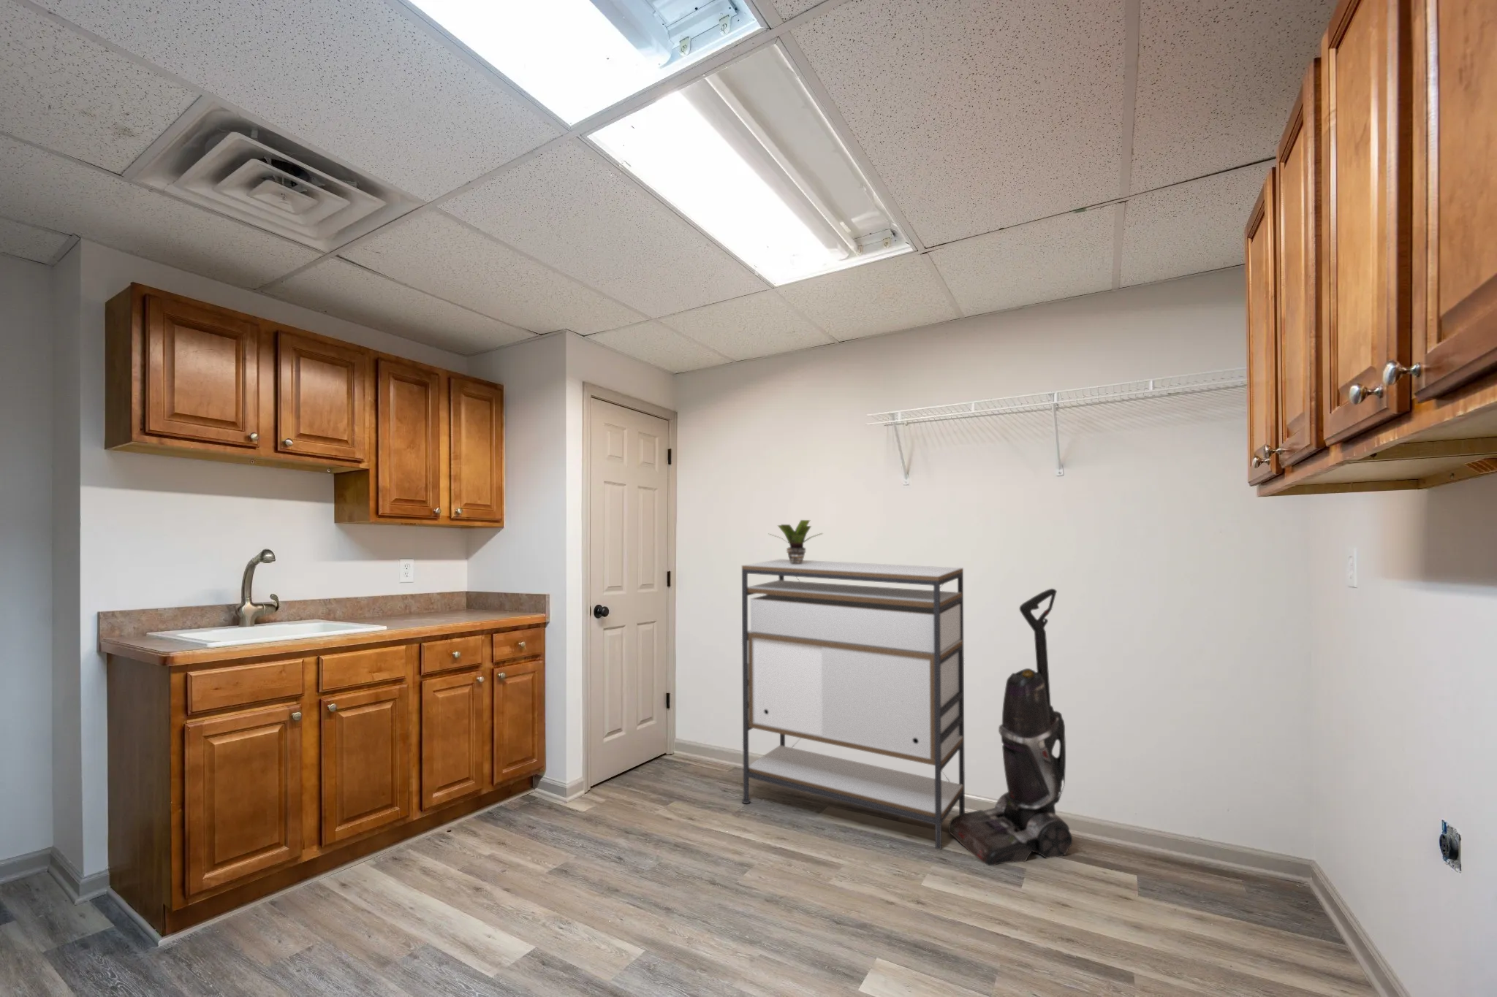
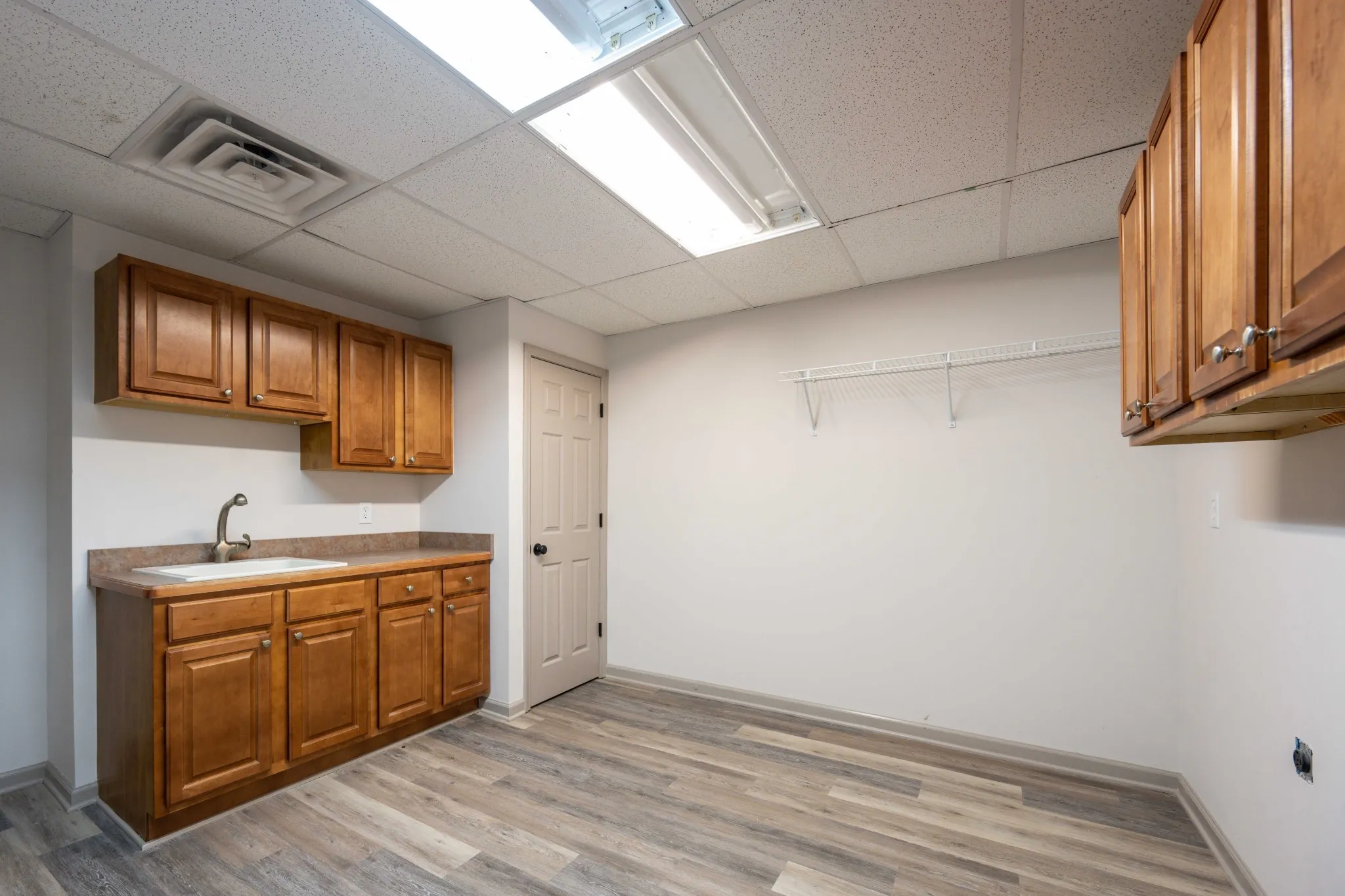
- vacuum cleaner (1007, 717)
- potted plant (795, 541)
- shelving unit (849, 688)
